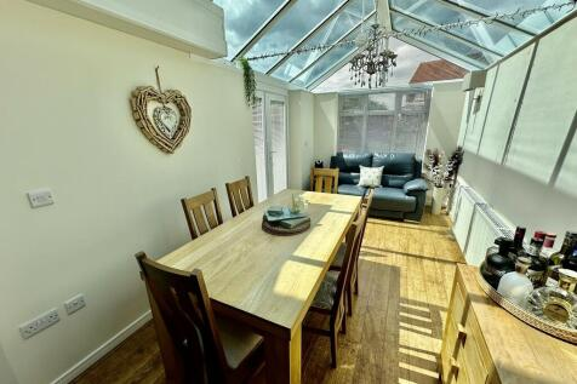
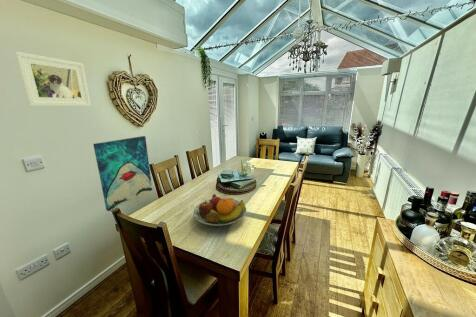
+ fruit bowl (220, 207)
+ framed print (58, 82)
+ wall art (127, 170)
